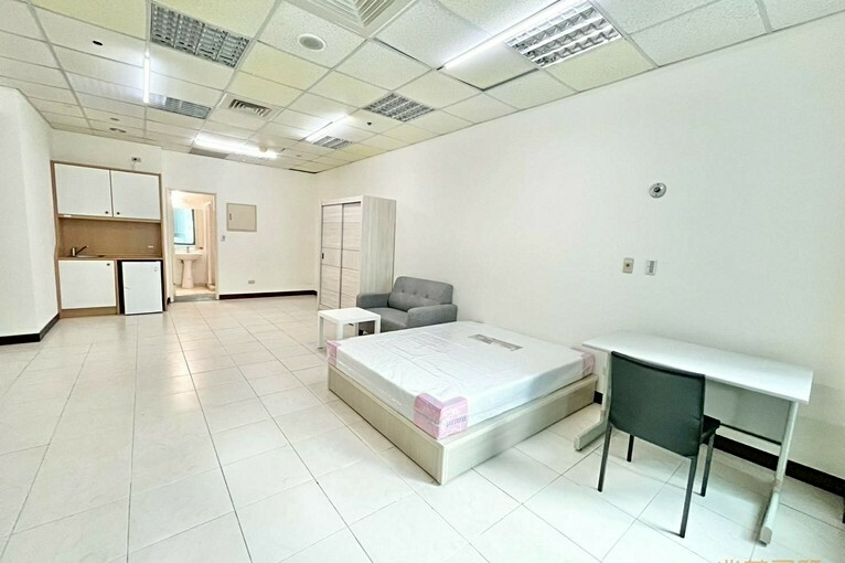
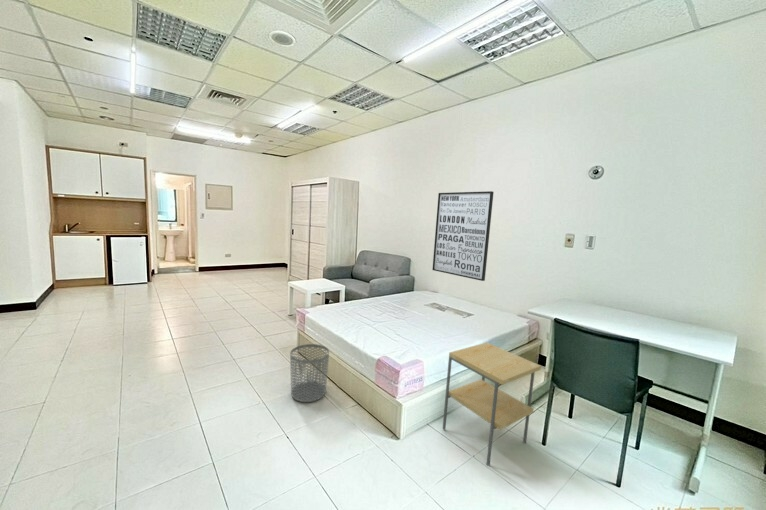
+ waste bin (309, 372)
+ side table (489, 398)
+ wall art (460, 234)
